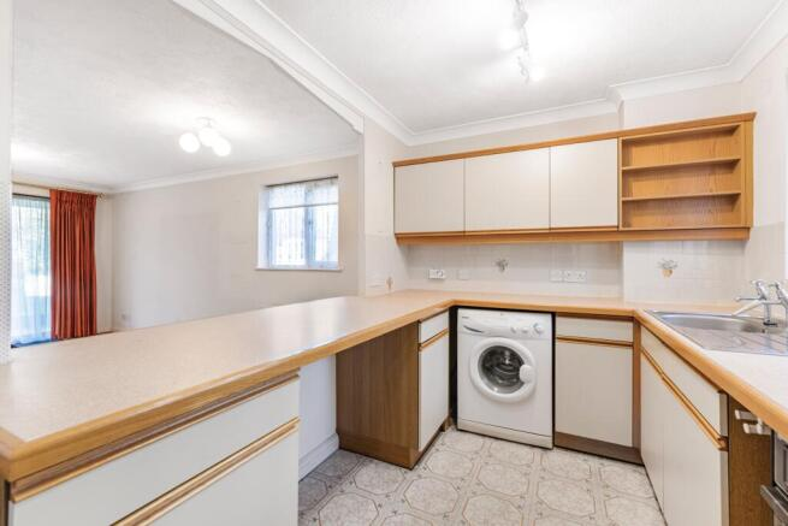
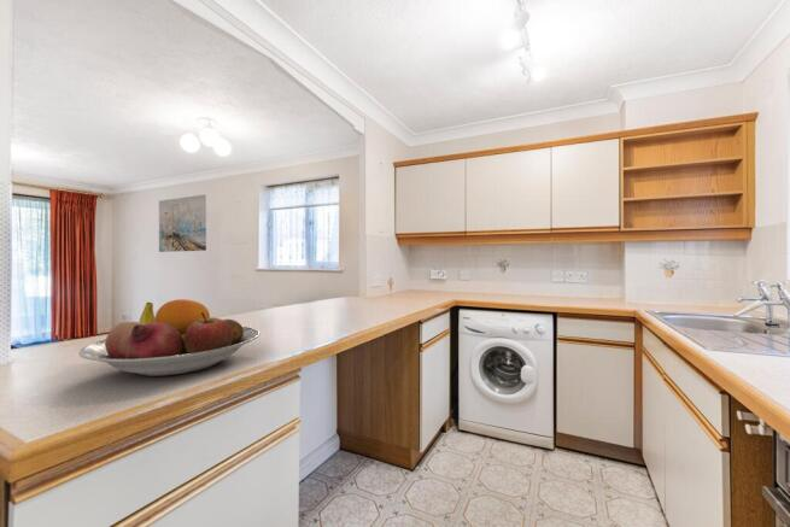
+ wall art (181, 224)
+ fruit bowl (180, 332)
